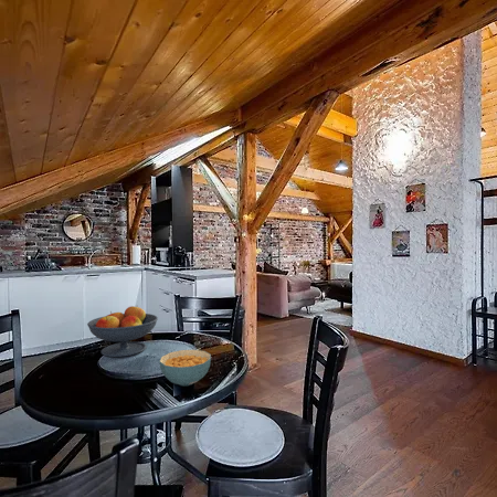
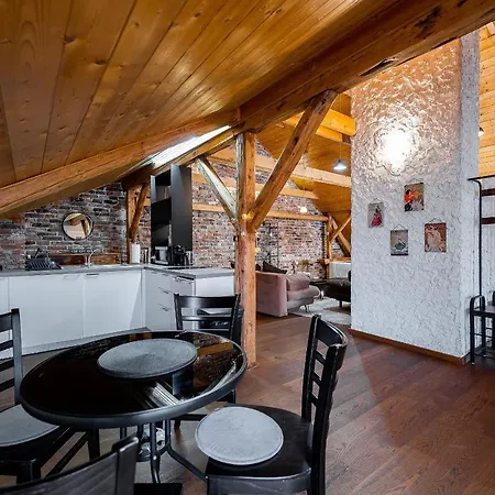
- cereal bowl (186, 370)
- fruit bowl (124, 329)
